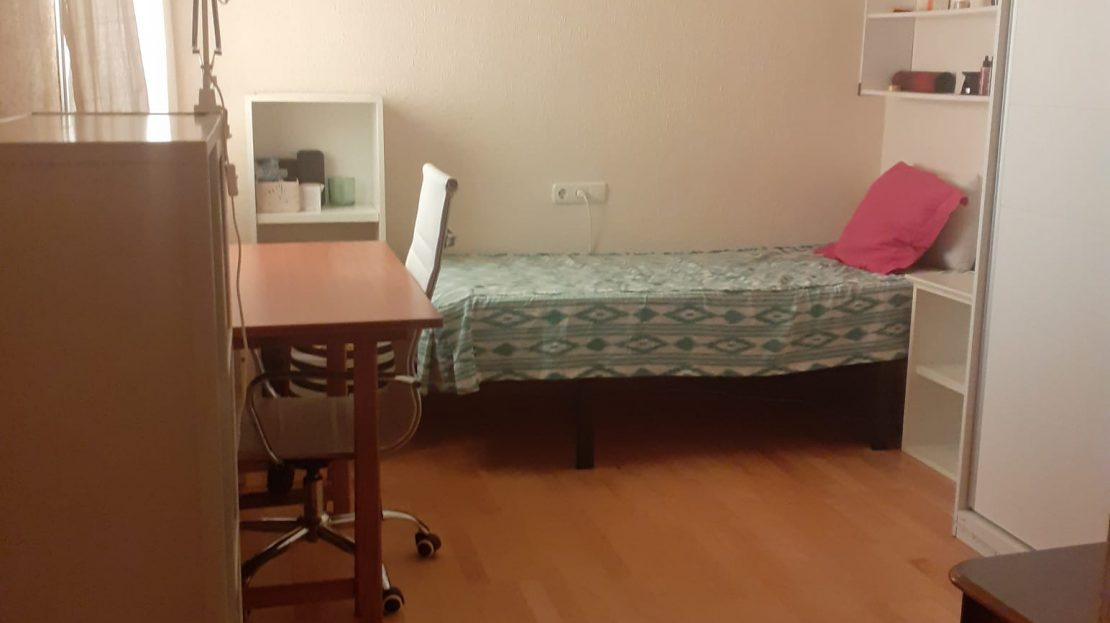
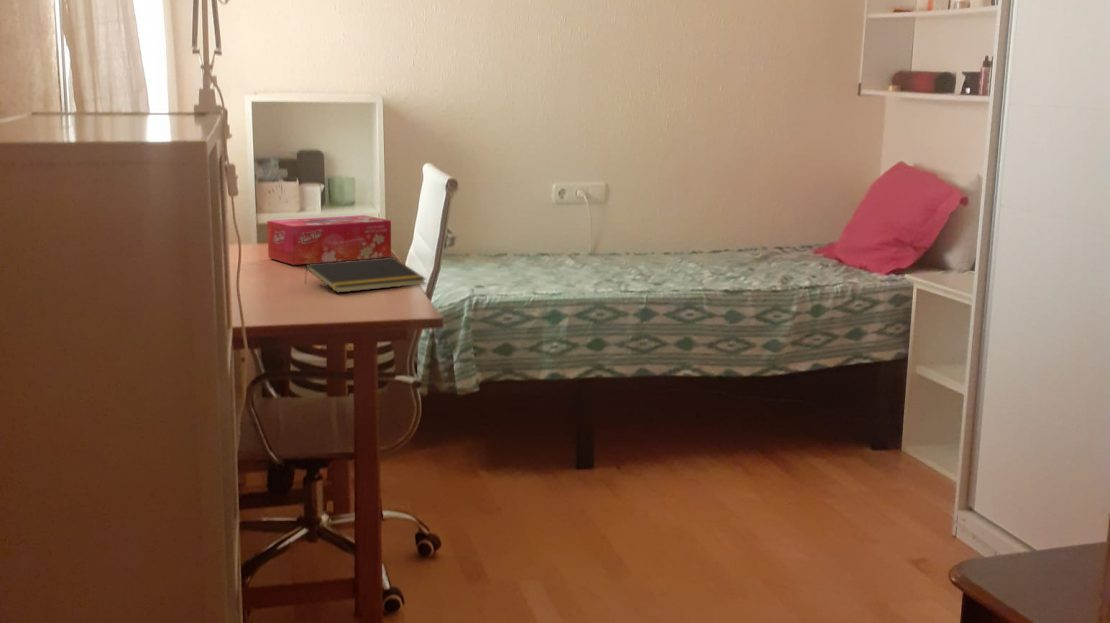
+ notepad (366, 273)
+ tissue box (330, 238)
